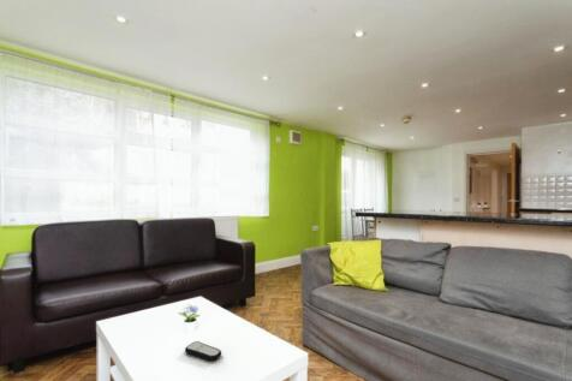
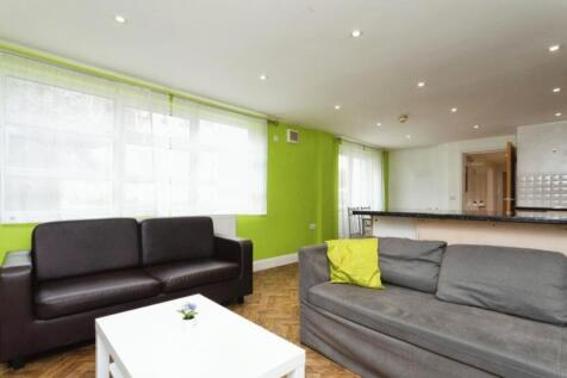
- remote control (203, 350)
